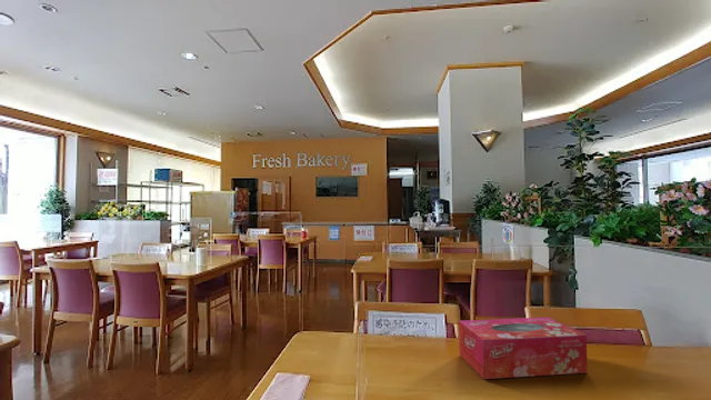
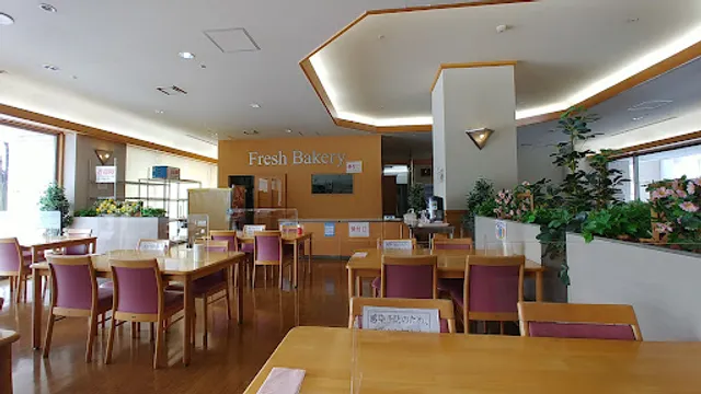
- tissue box (519, 344)
